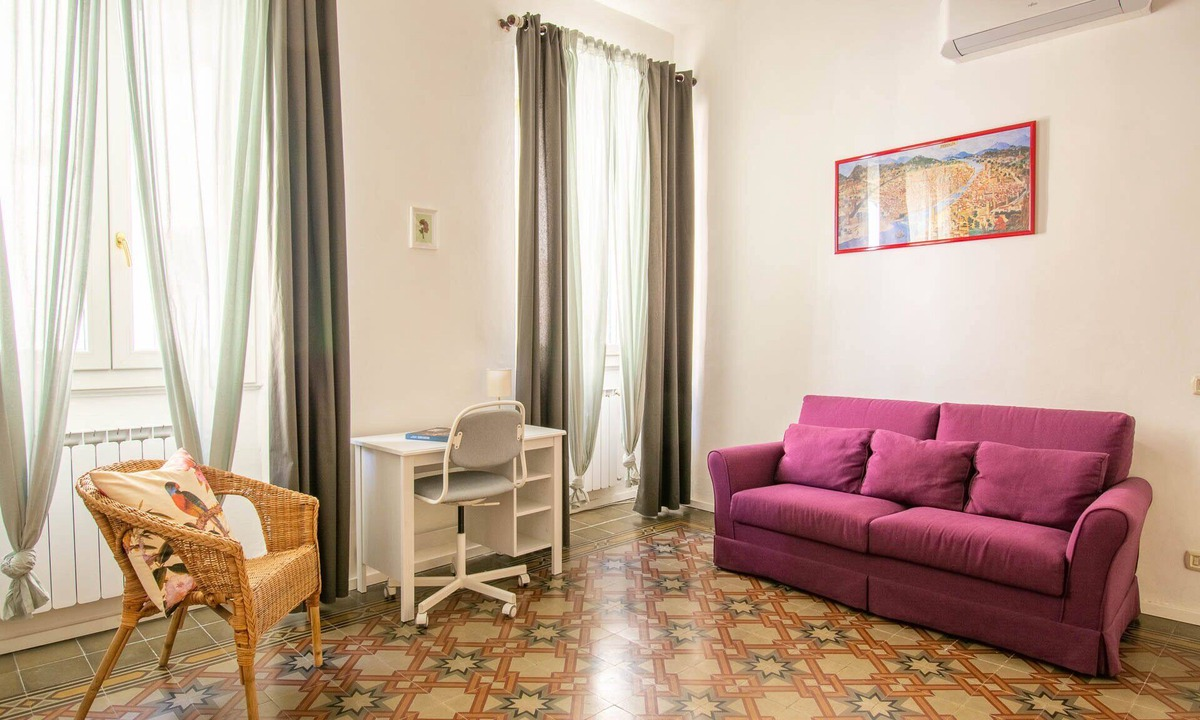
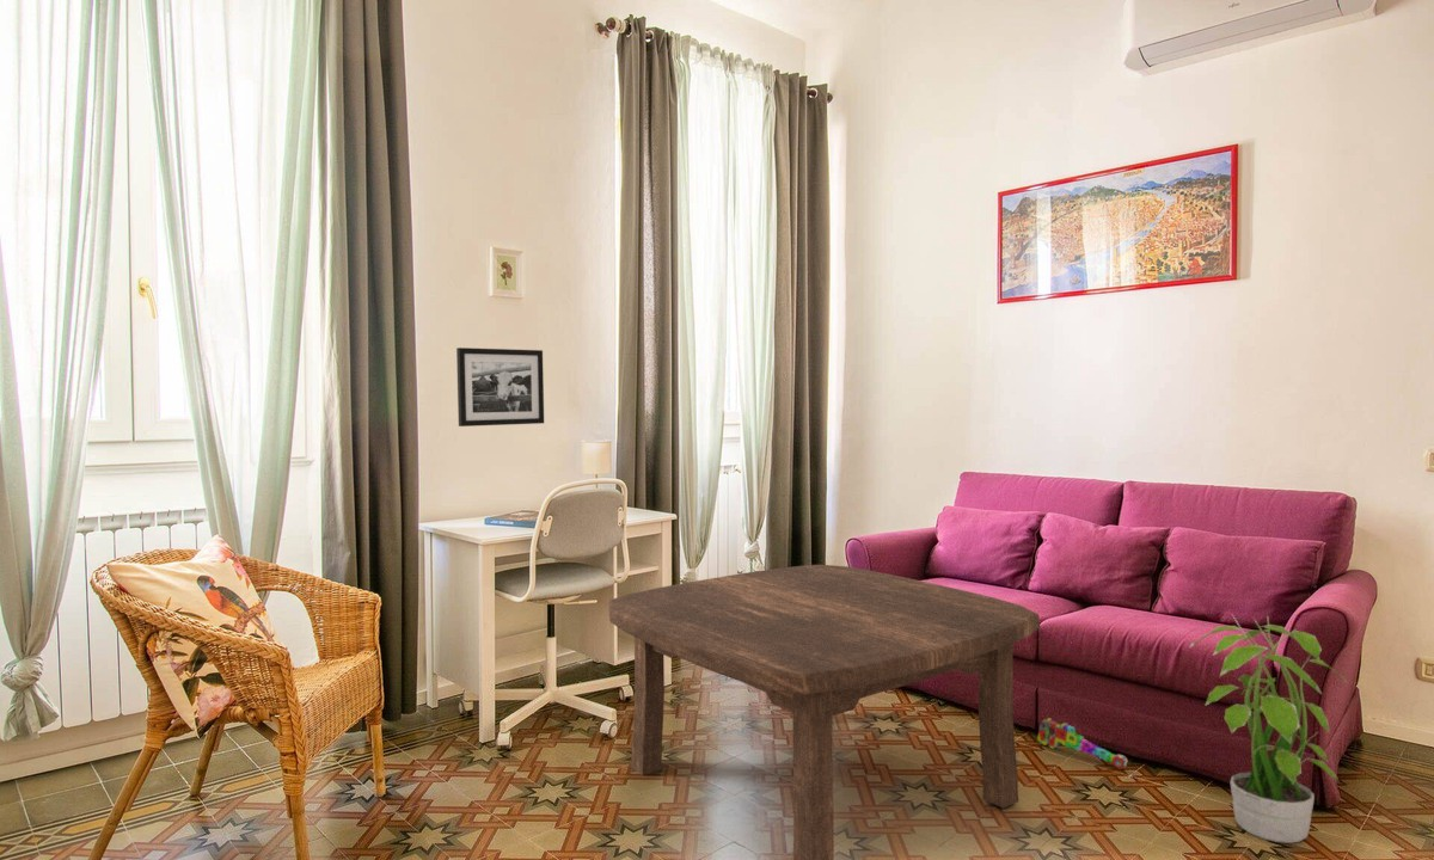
+ coffee table (814, 695)
+ potted plant (1255, 724)
+ picture frame (502, 387)
+ pipe wrench (1080, 742)
